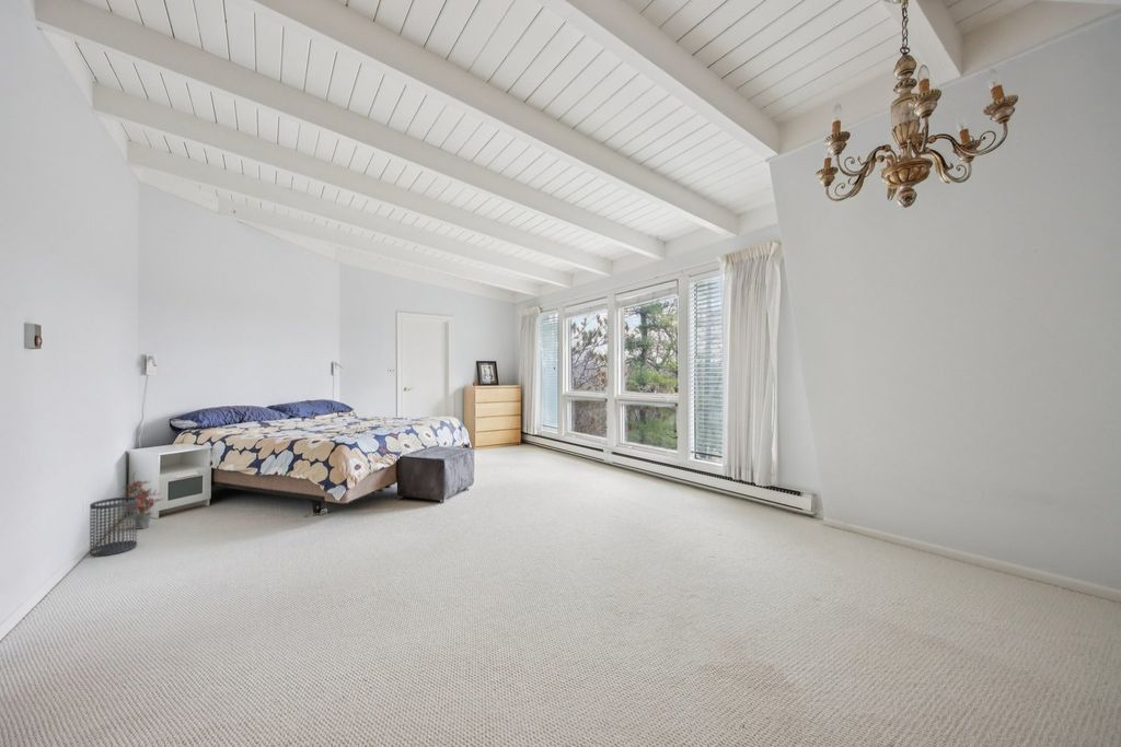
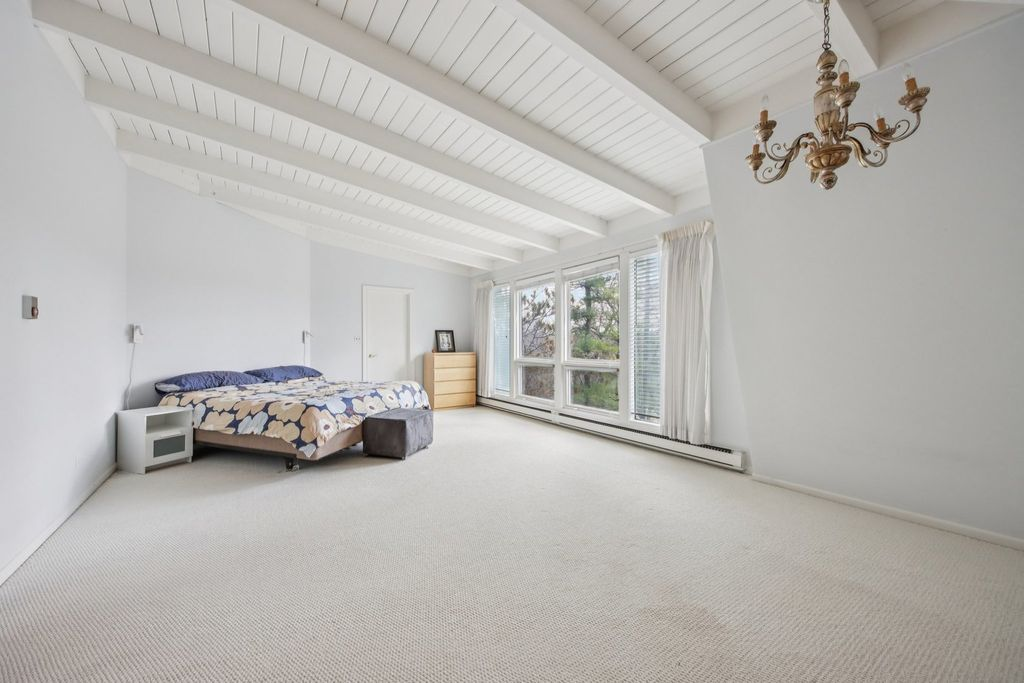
- potted plant (140, 499)
- wastebasket (114, 525)
